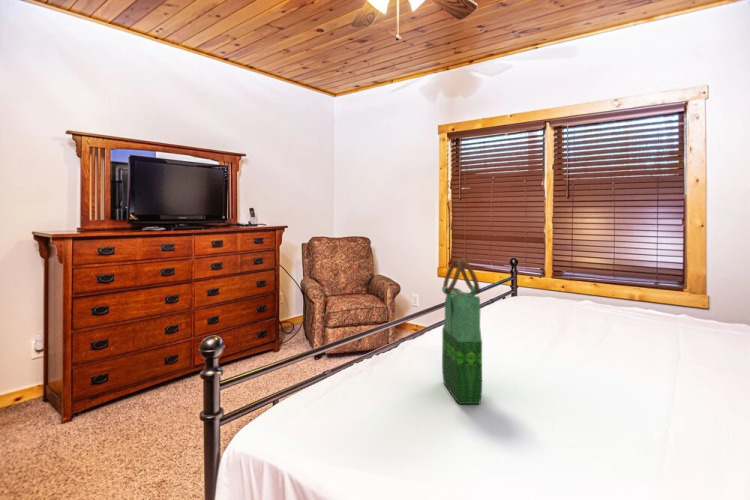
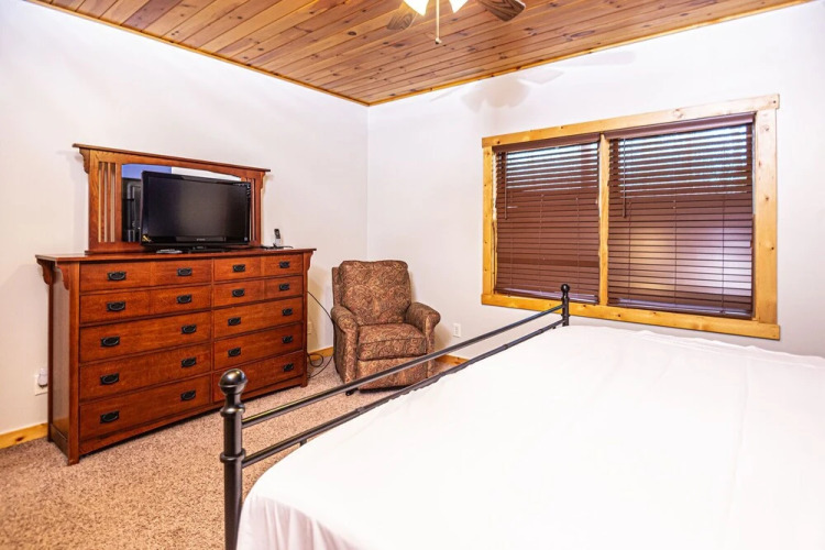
- tote bag (460, 325)
